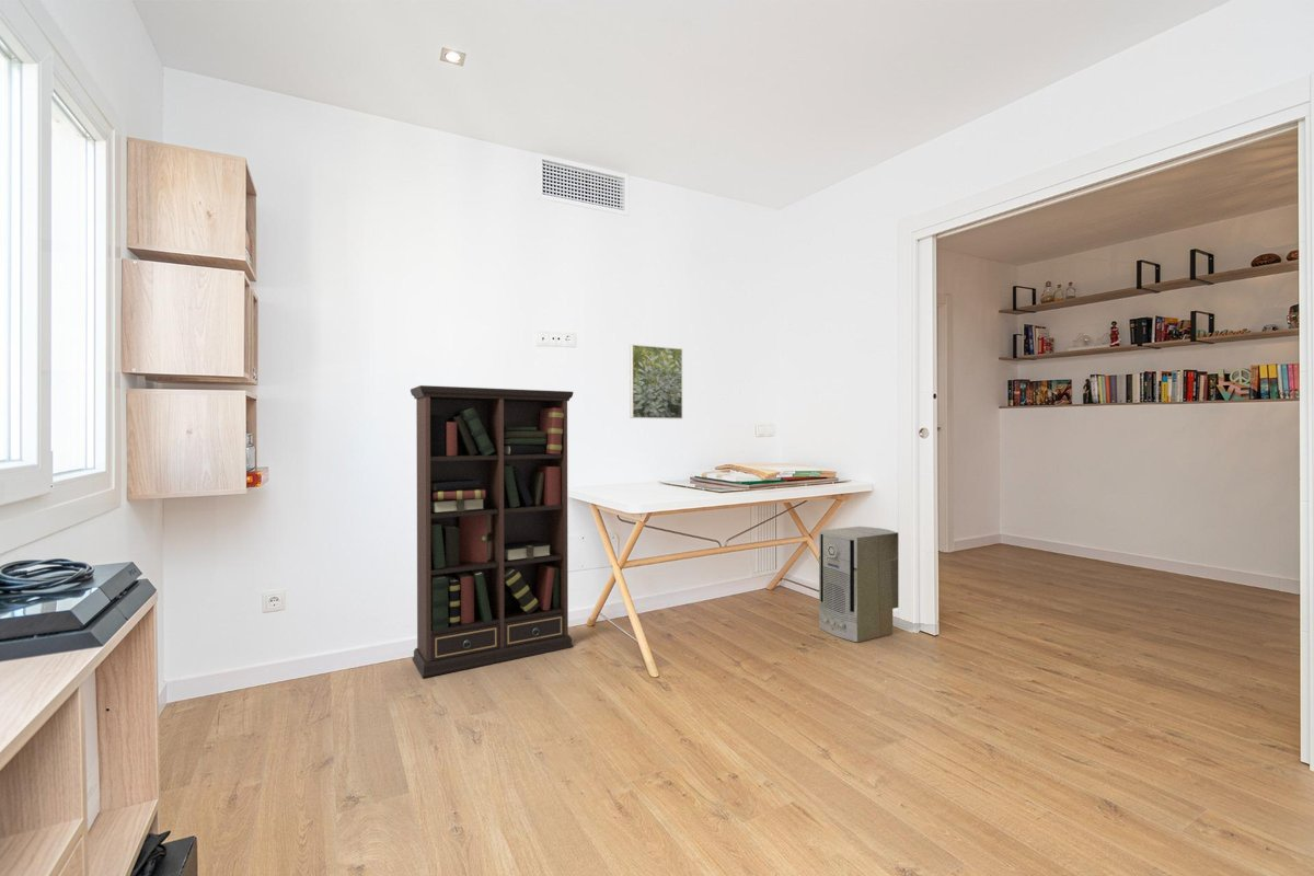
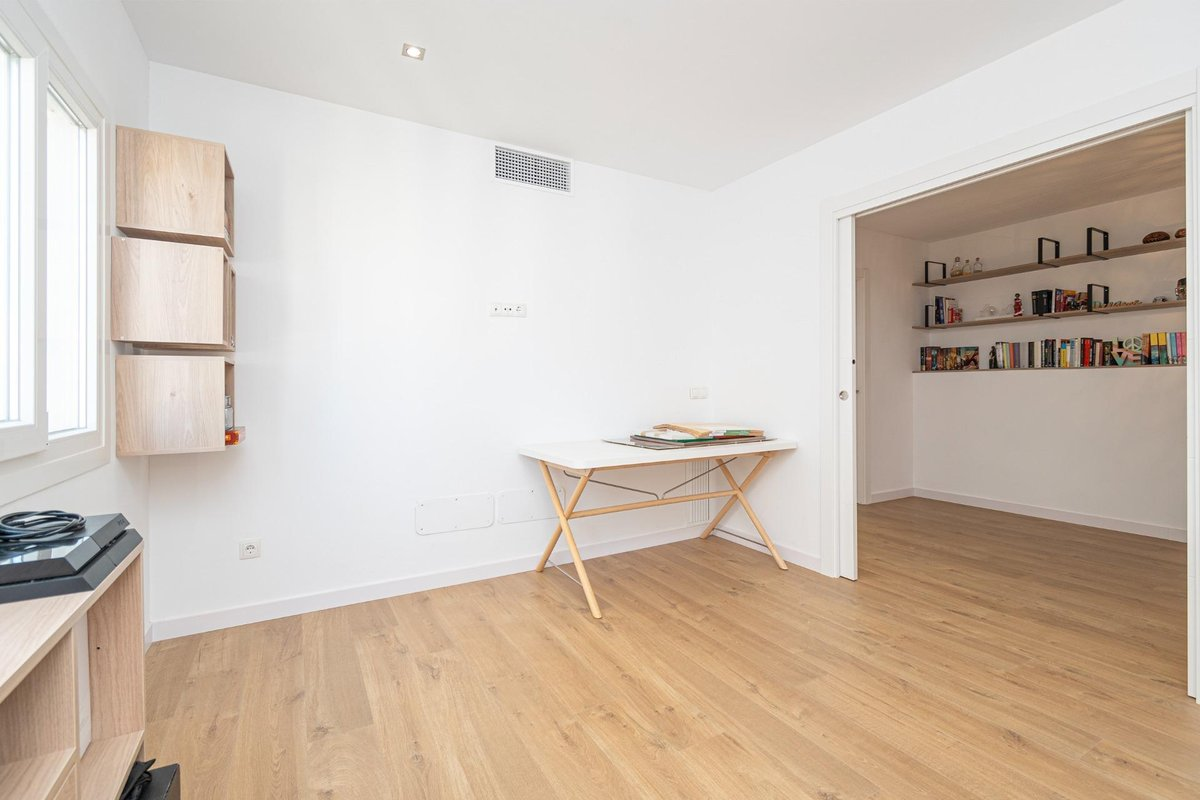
- bookcase (494, 521)
- air purifier (857, 580)
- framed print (656, 382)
